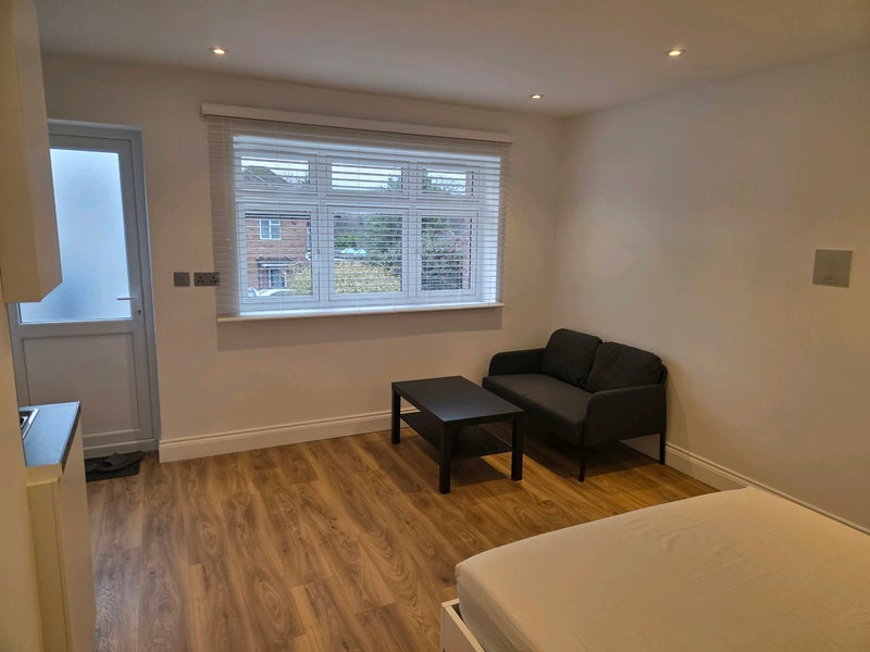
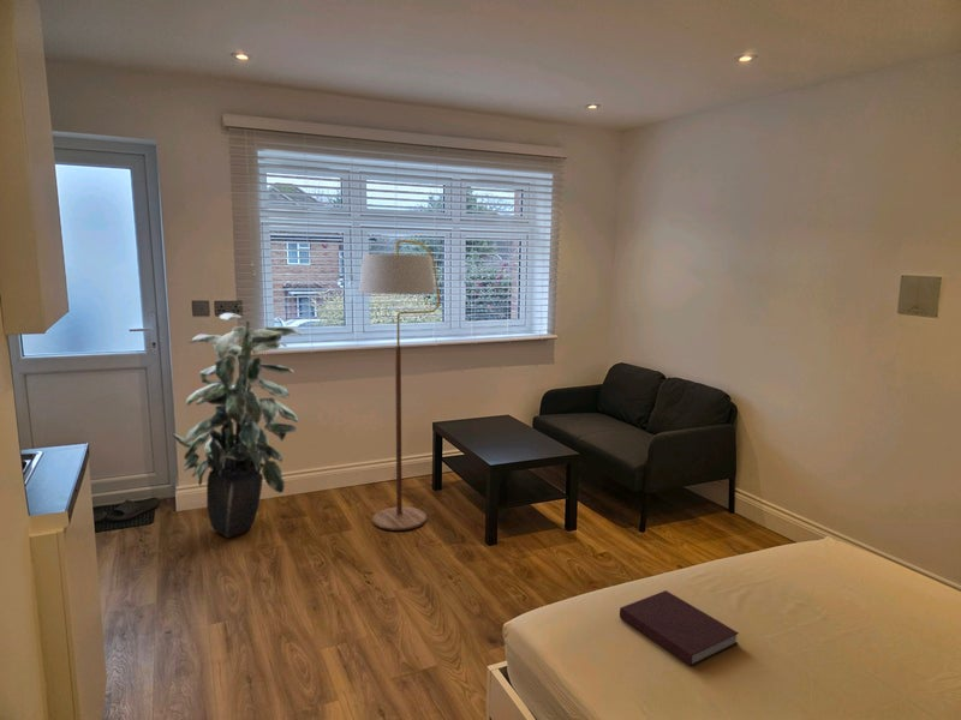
+ floor lamp (400, 383)
+ notebook (676, 624)
+ indoor plant (240, 425)
